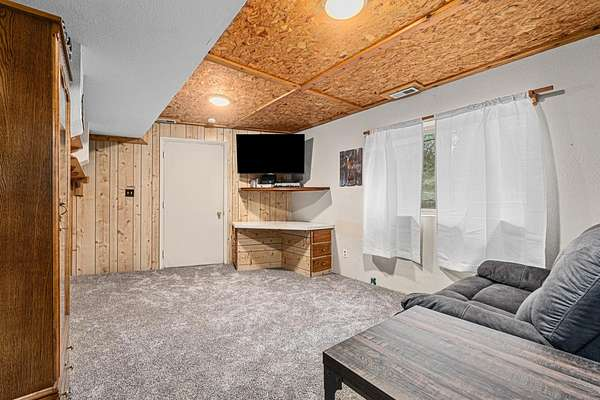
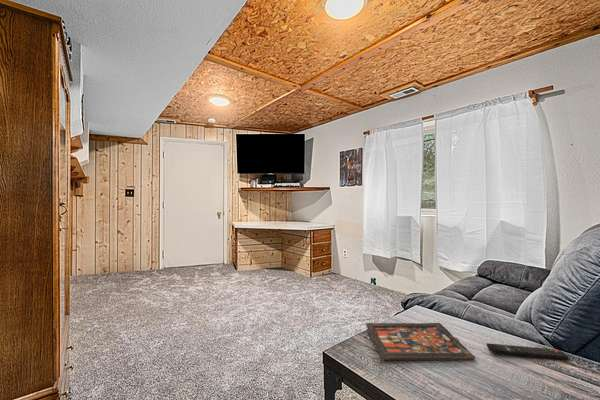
+ remote control (526, 351)
+ board game (415, 339)
